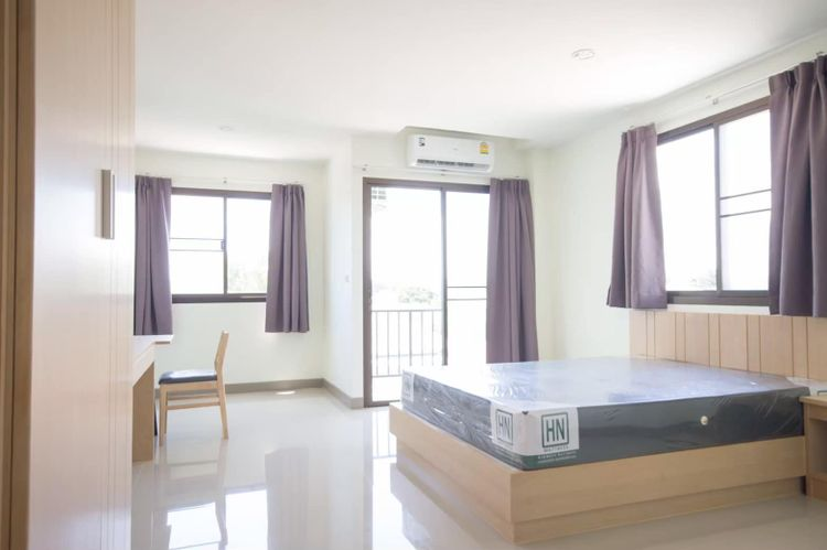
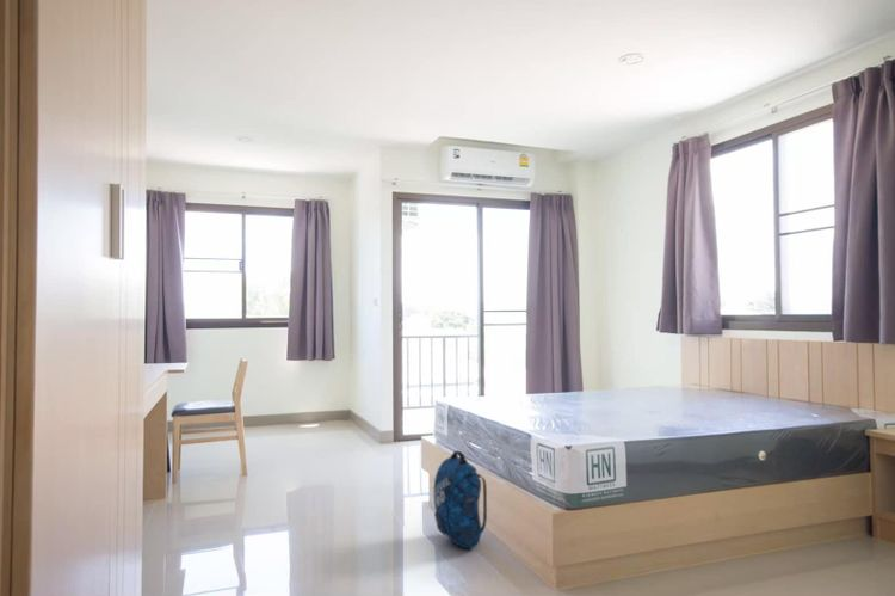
+ backpack (457, 497)
